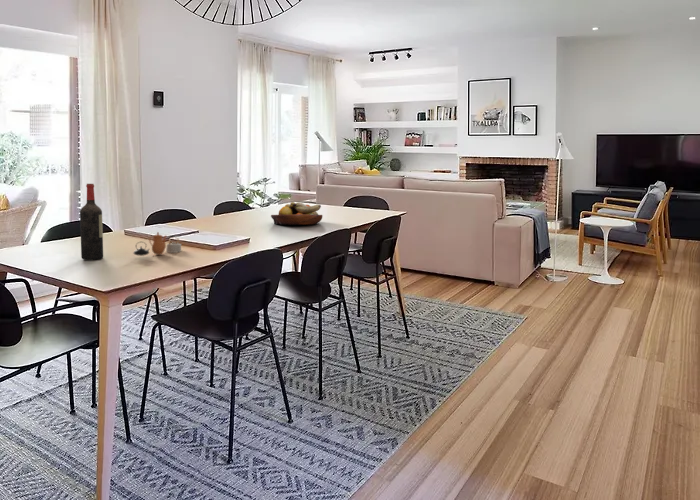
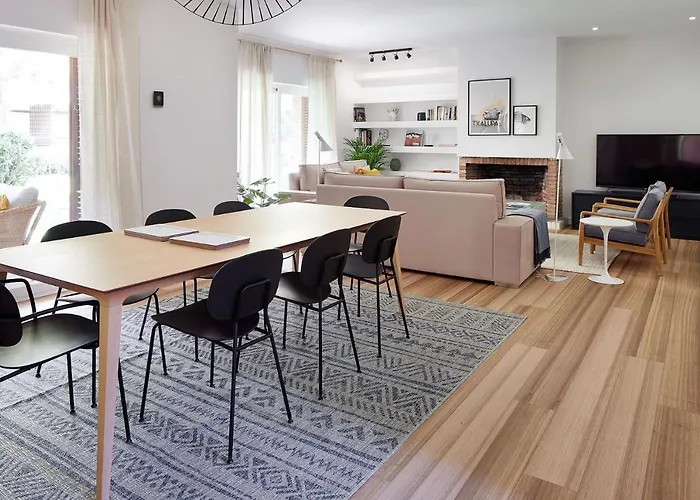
- teapot (159, 243)
- fruit bowl (297, 212)
- wine bottle (91, 221)
